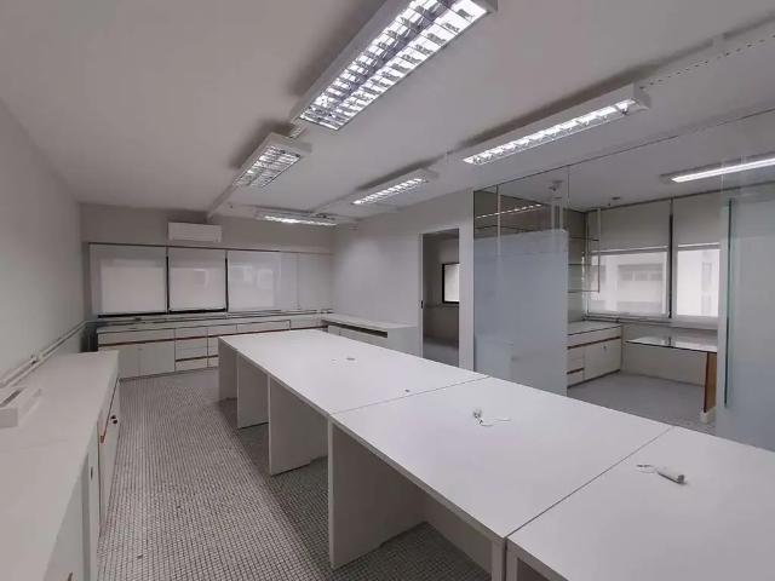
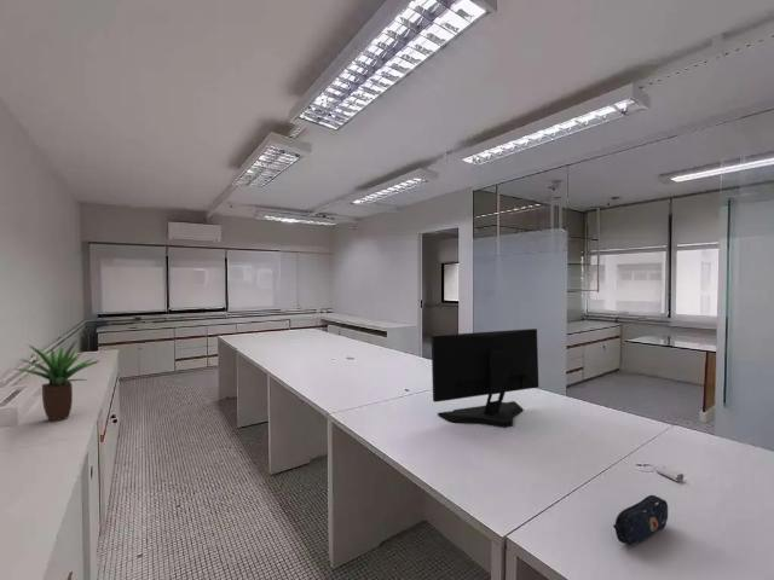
+ pencil case (642, 520)
+ potted plant (63, 378)
+ computer monitor (490, 375)
